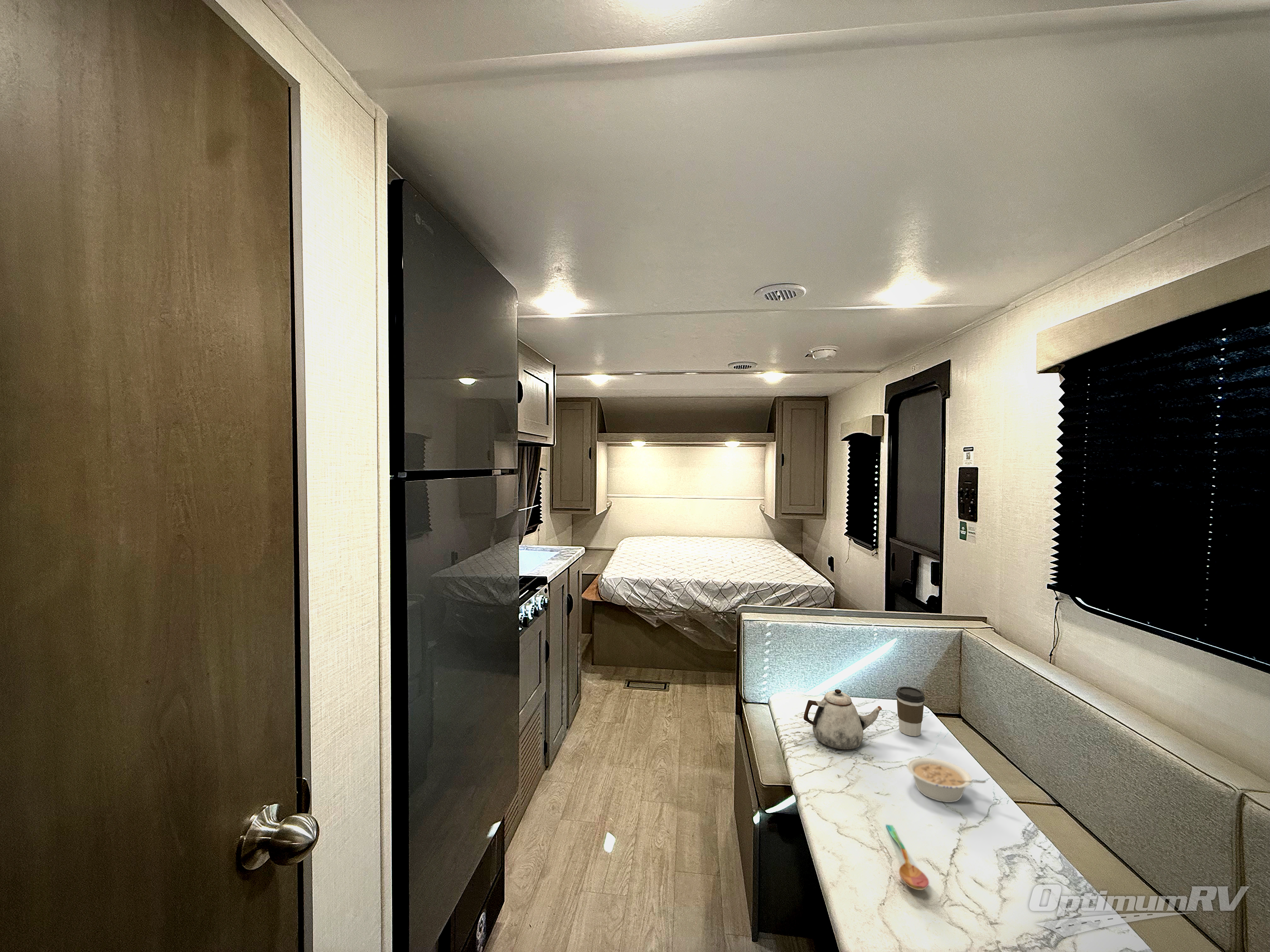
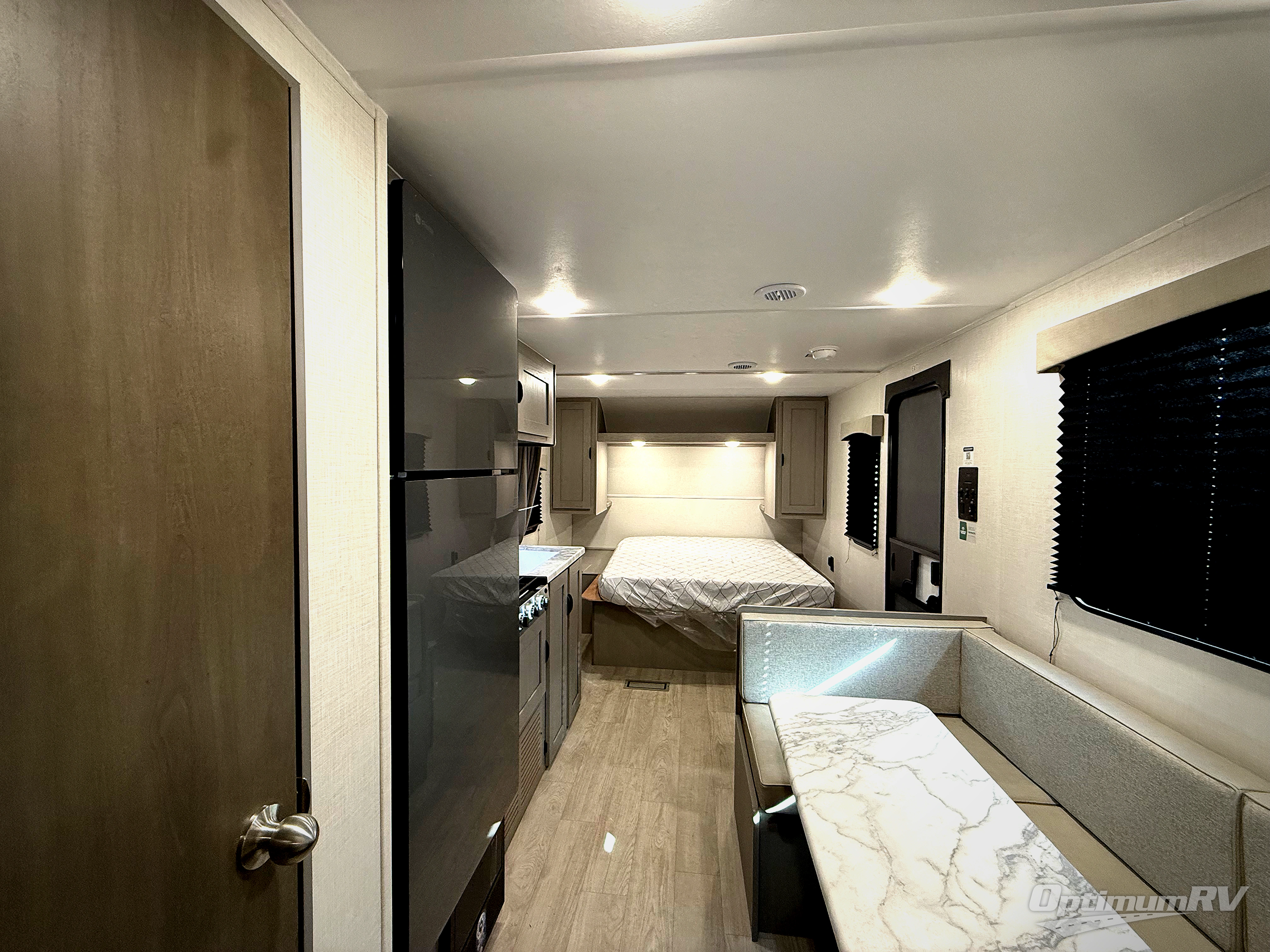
- soupspoon (903, 853)
- legume (941, 780)
- coffee cup (910, 711)
- teapot (843, 715)
